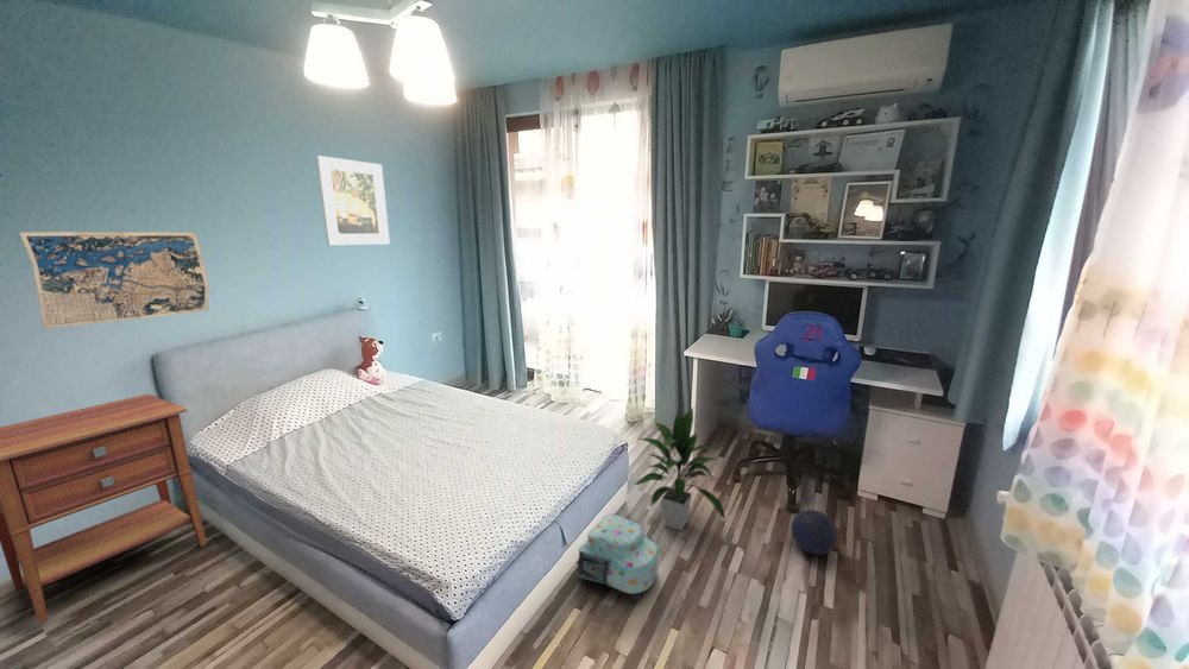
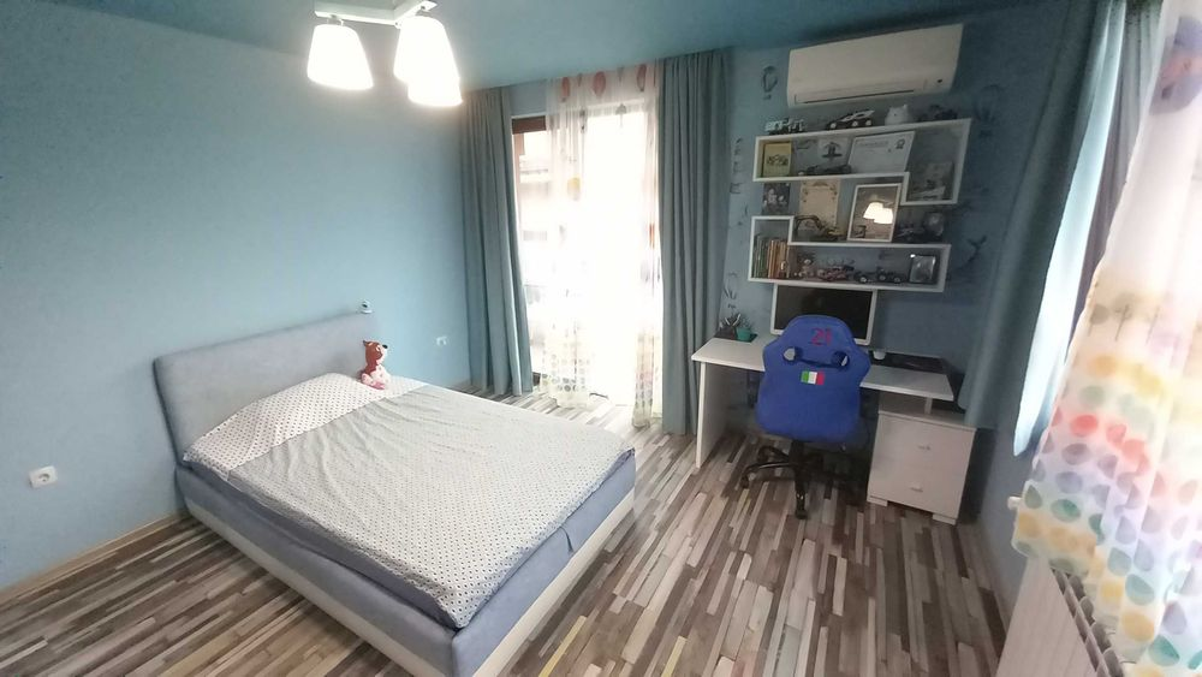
- map (128, 276)
- ball (814, 531)
- backpack (619, 551)
- indoor plant (679, 472)
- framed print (356, 203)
- nightstand (99, 496)
